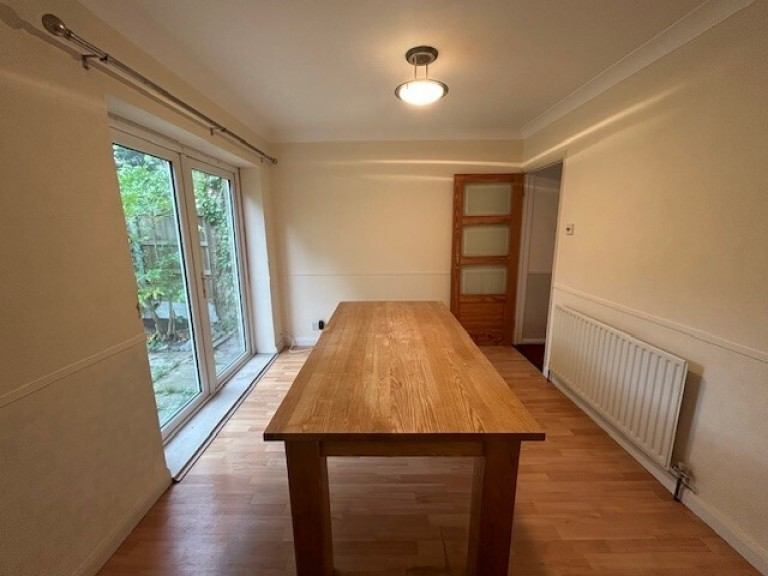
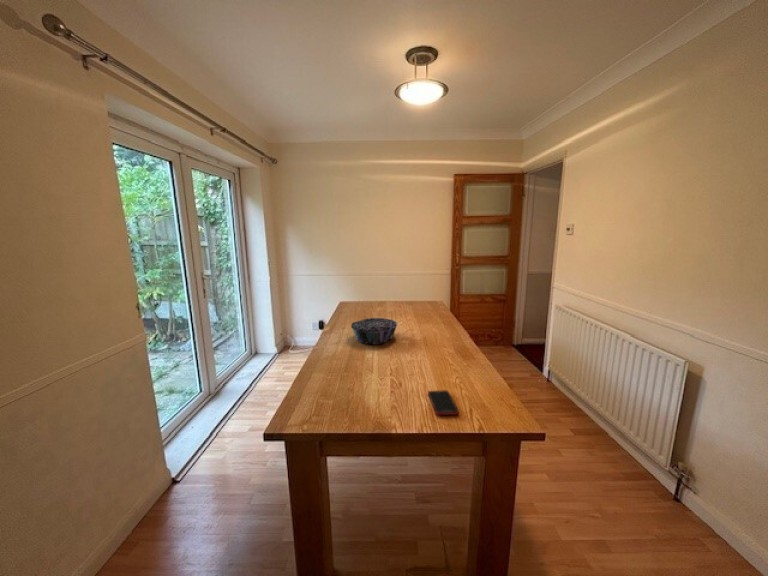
+ decorative bowl (374, 330)
+ cell phone (442, 402)
